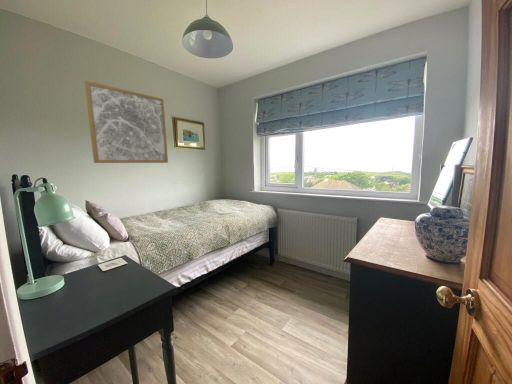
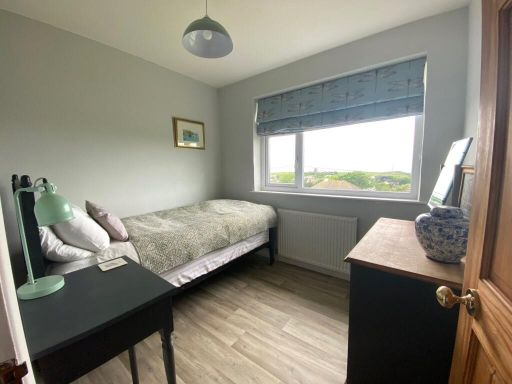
- wall art (132, 127)
